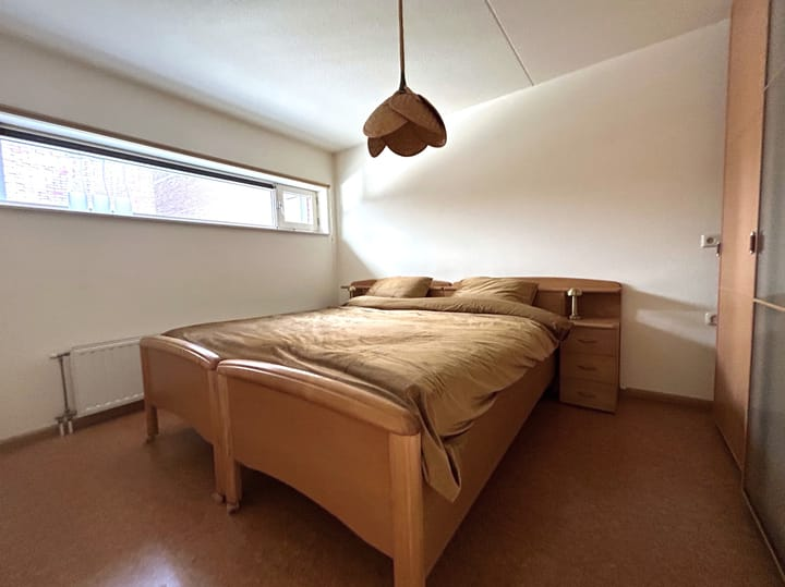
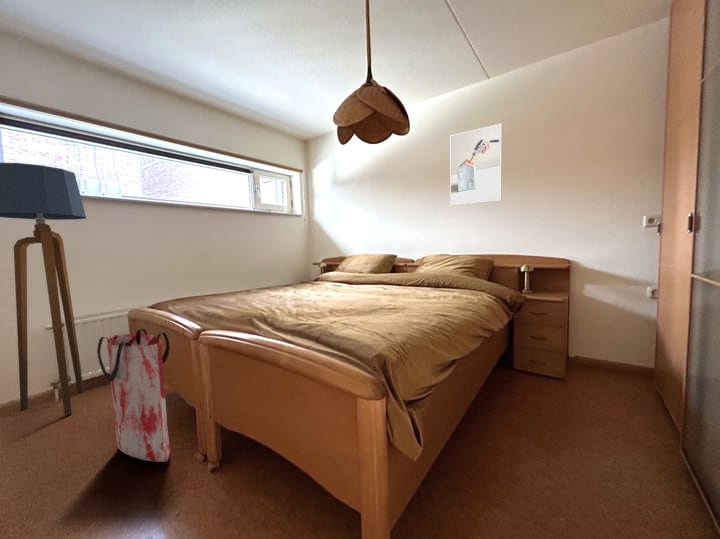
+ bag (138, 394)
+ floor lamp (48, 292)
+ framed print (474, 166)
